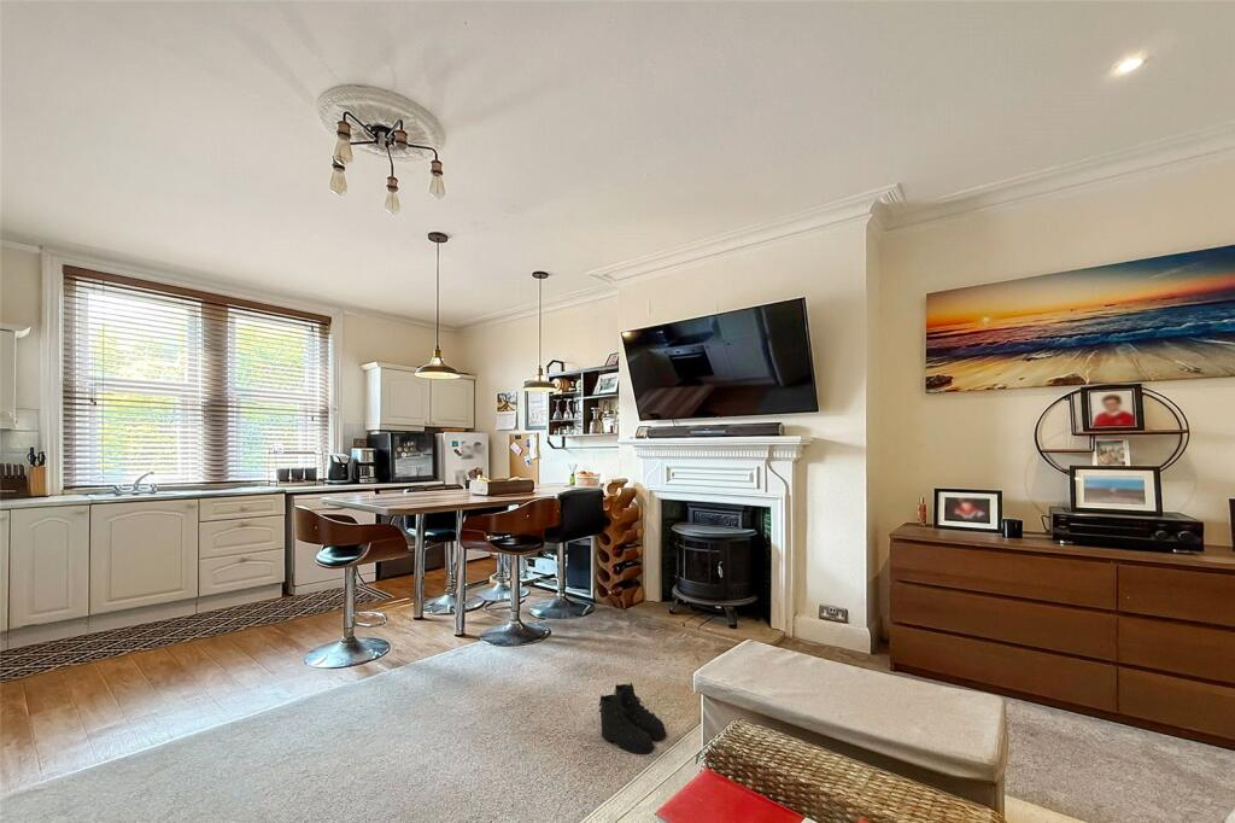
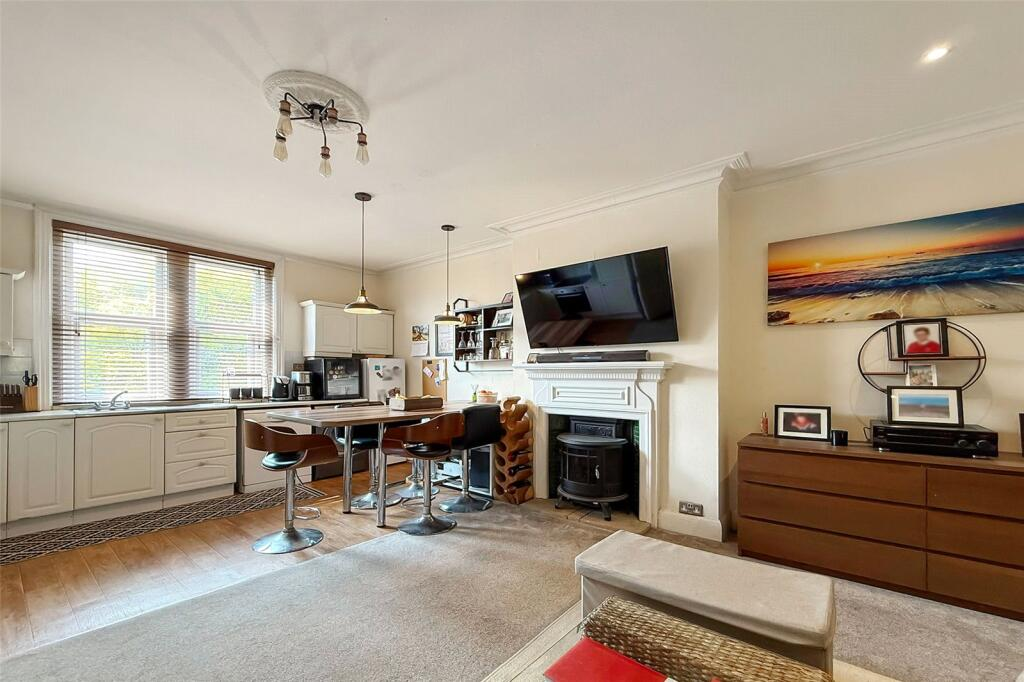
- boots (632, 713)
